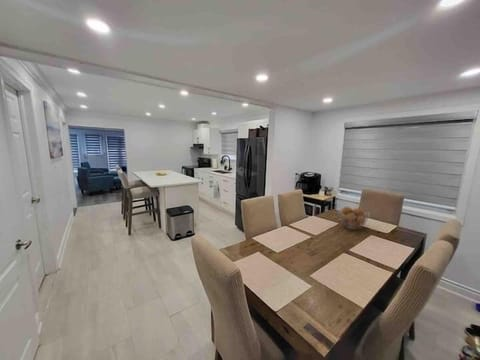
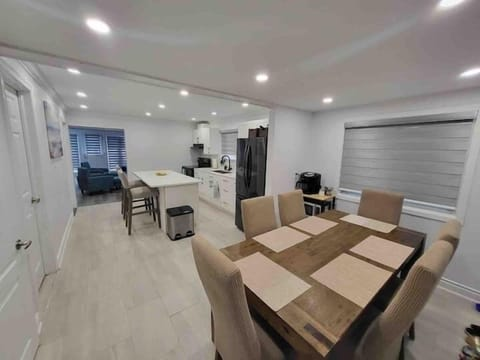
- fruit basket (352, 217)
